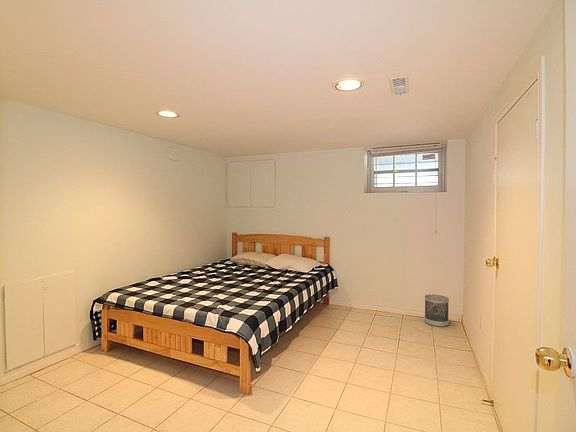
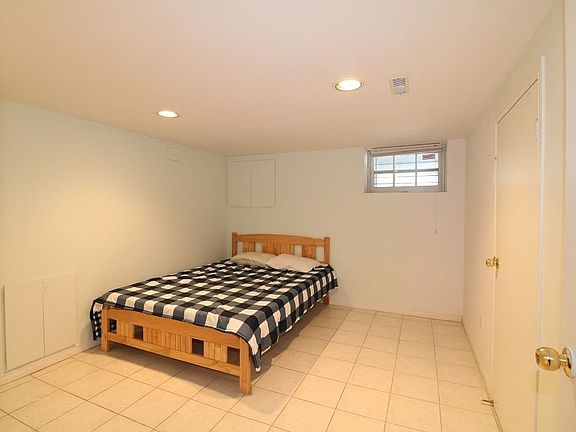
- wastebasket (436, 310)
